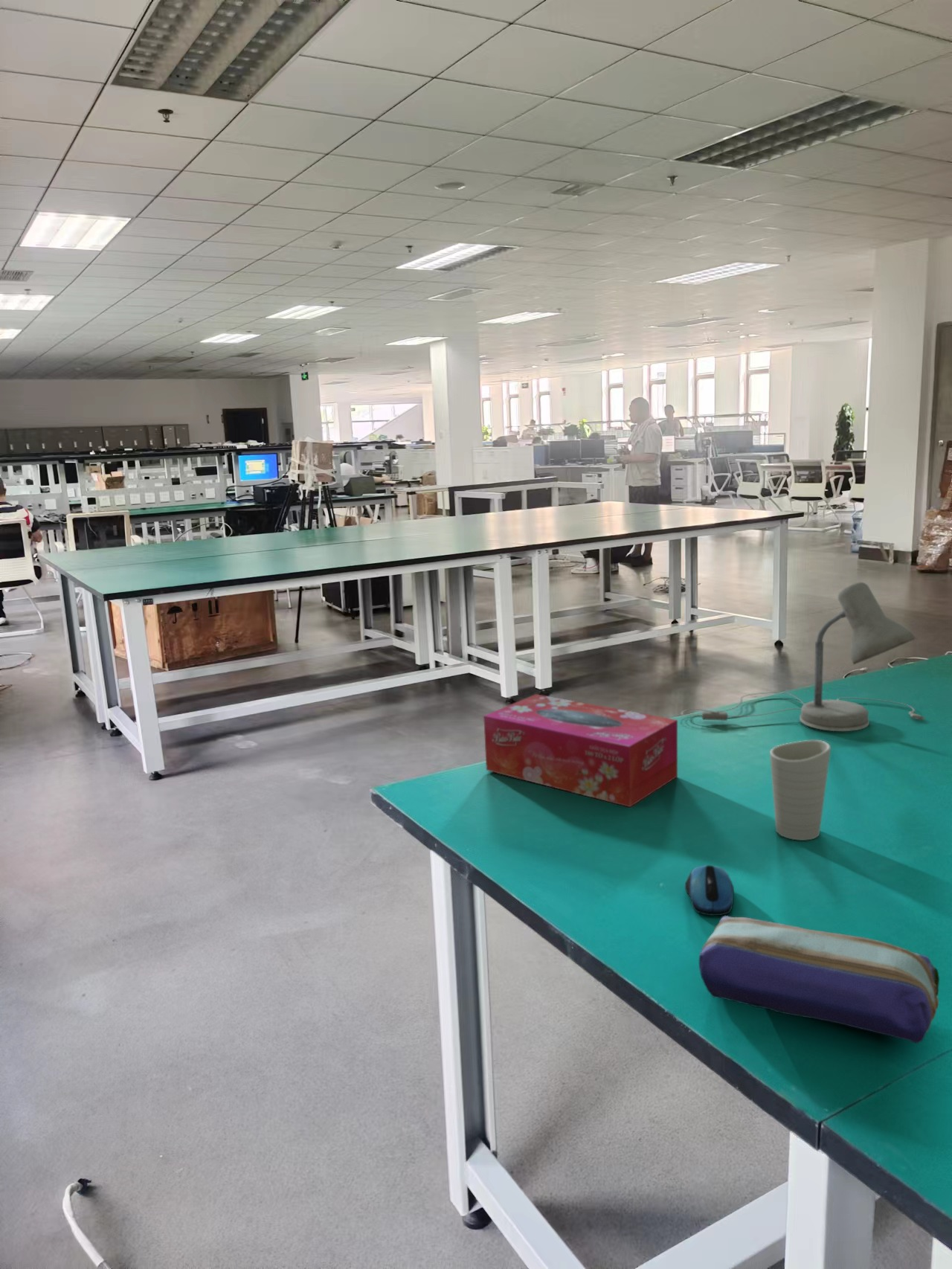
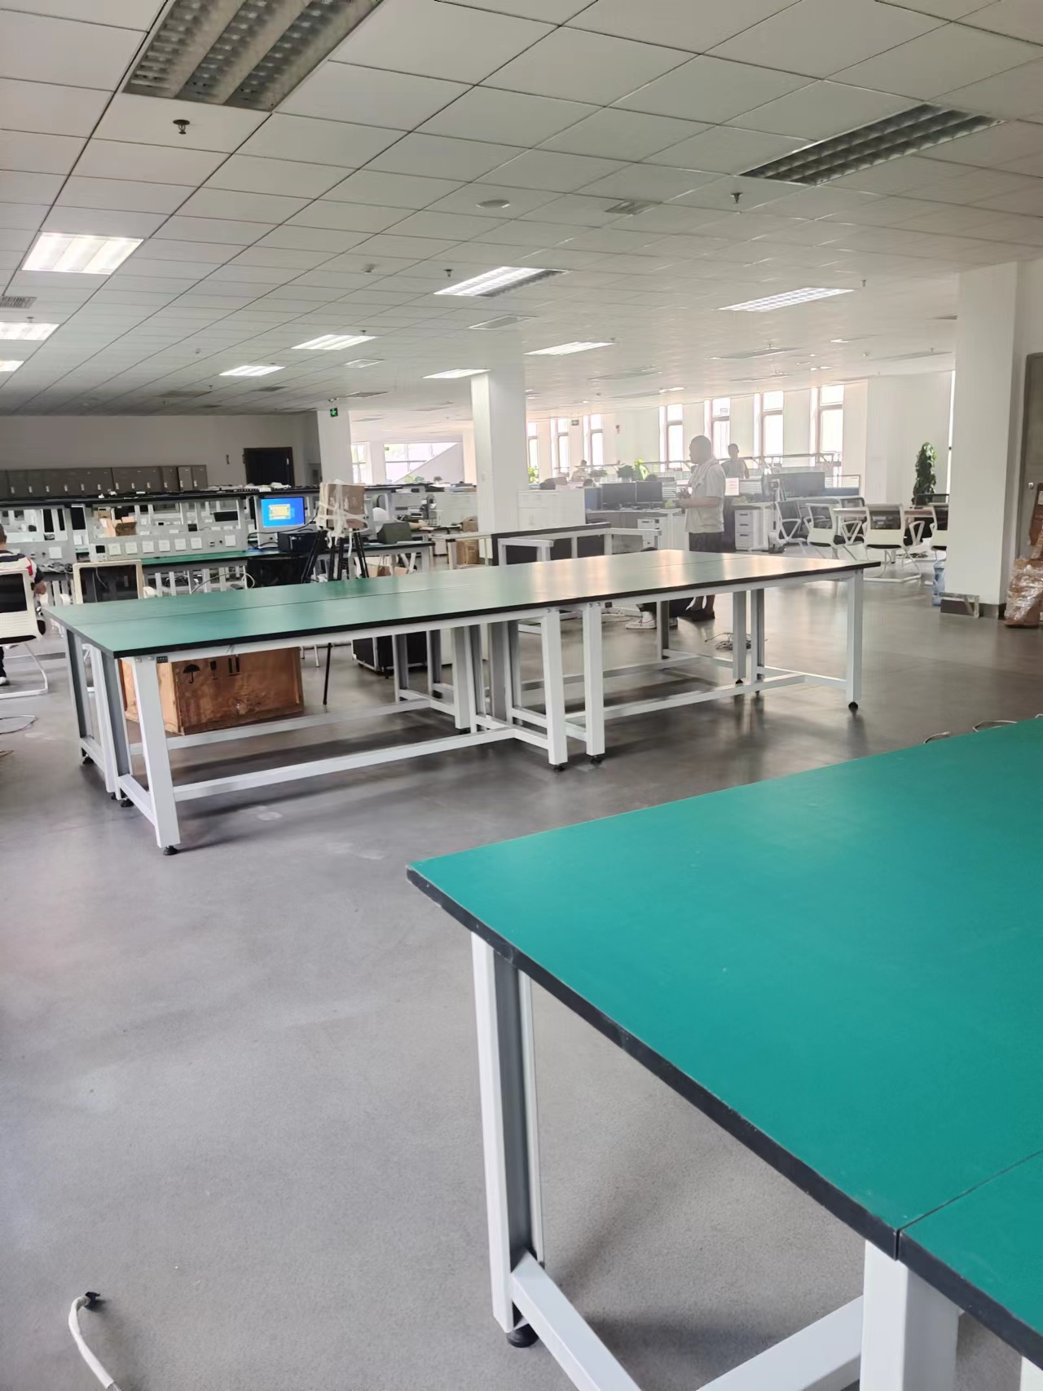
- computer mouse (712, 884)
- desk lamp (815, 649)
- cup (799, 788)
- pencil case (816, 976)
- tissue box (579, 745)
